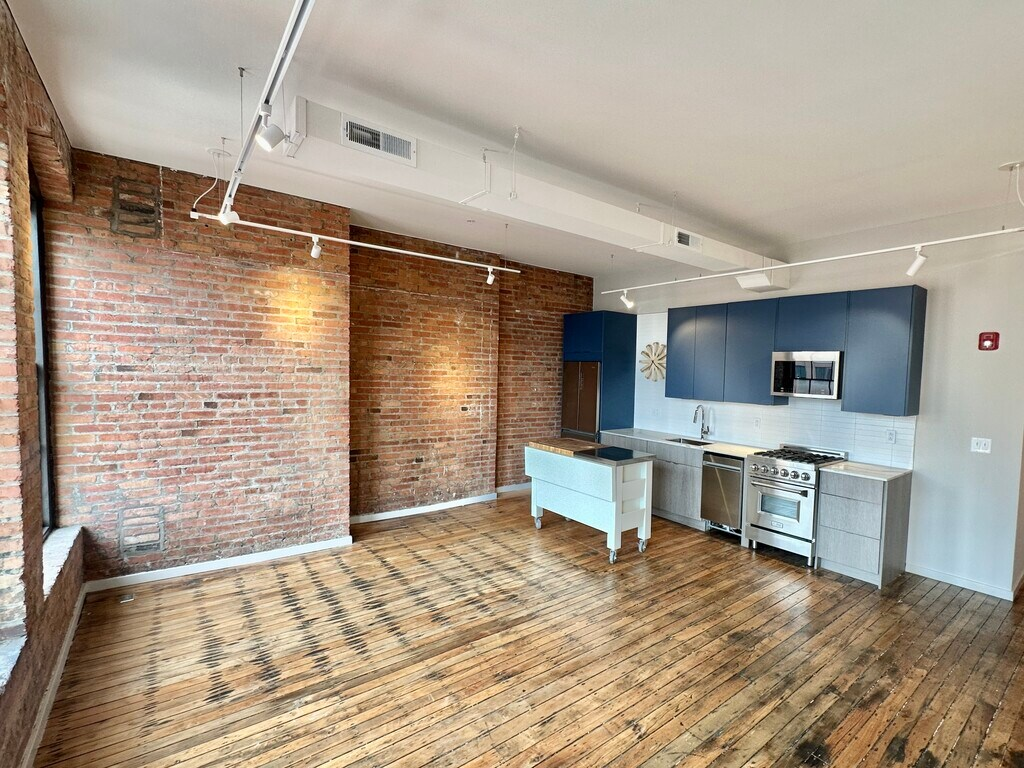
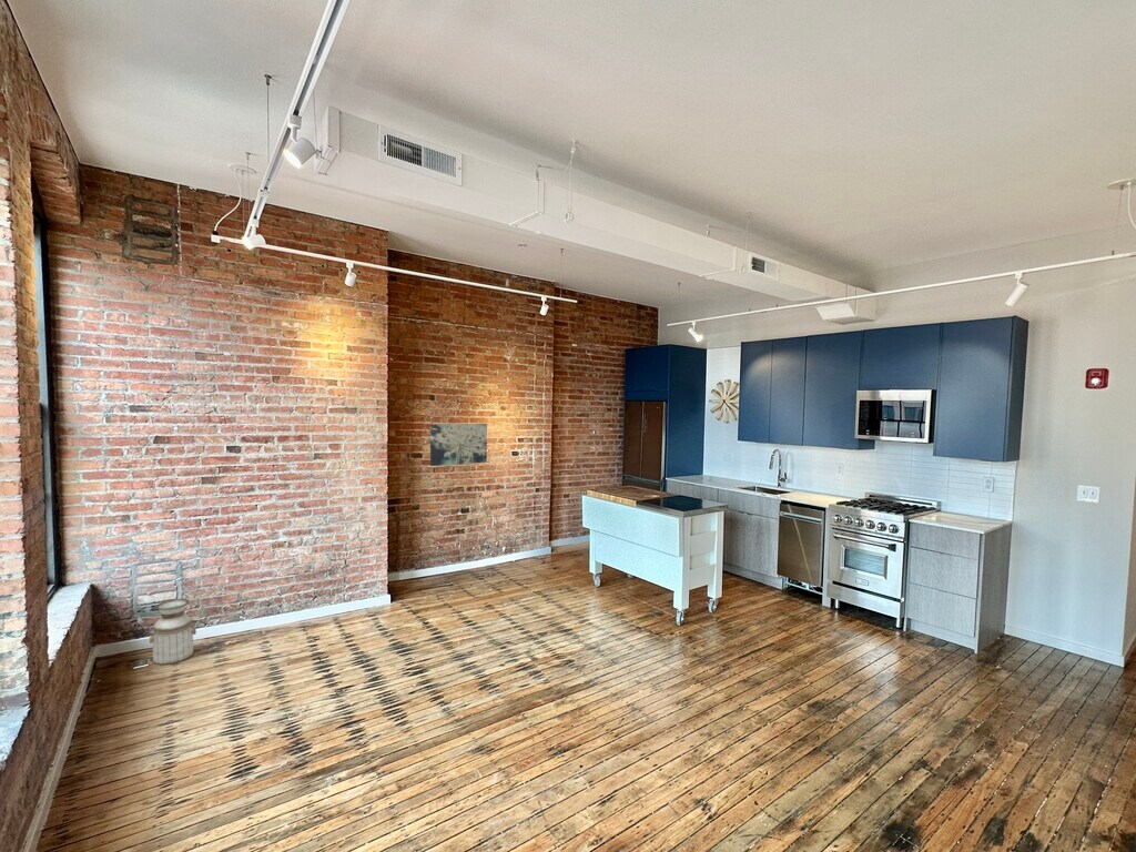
+ wall art (459, 444)
+ planter (173, 630)
